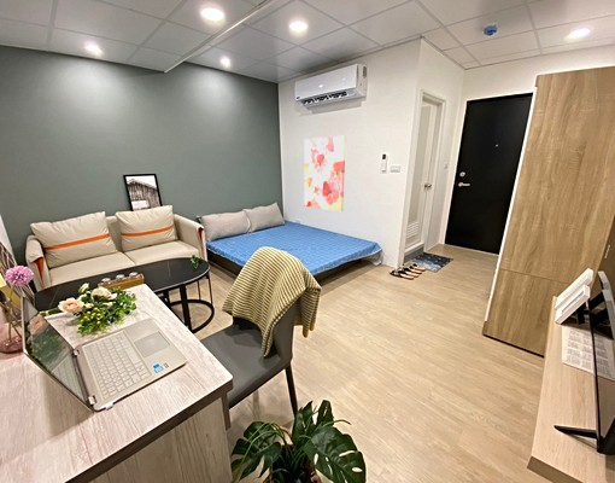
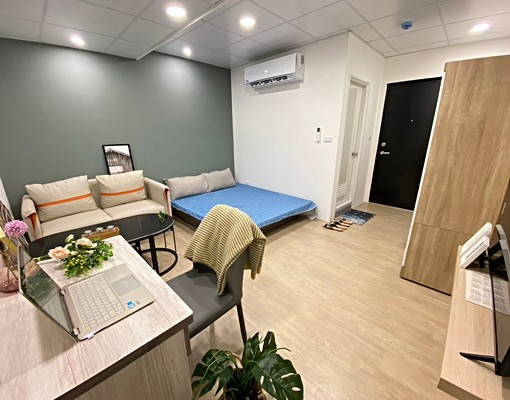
- wall art (322, 174)
